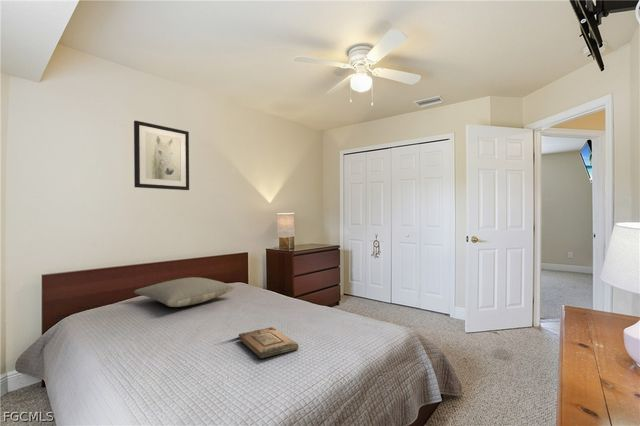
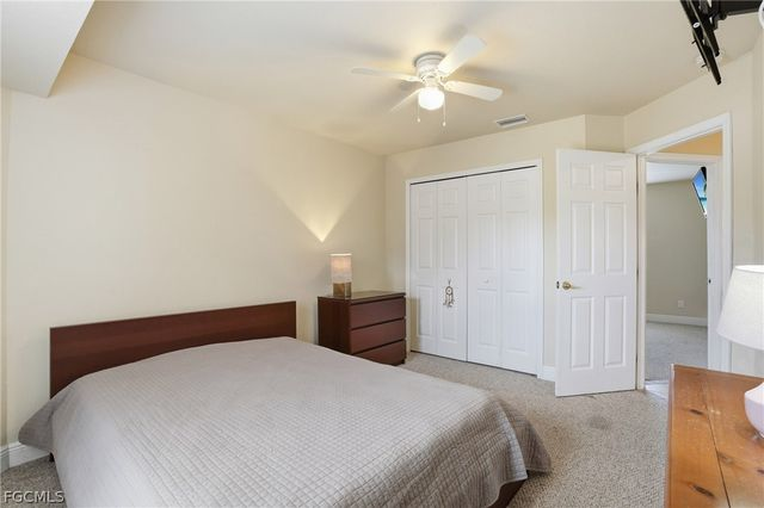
- wall art (163, 157)
- book (267, 341)
- pillow (185, 289)
